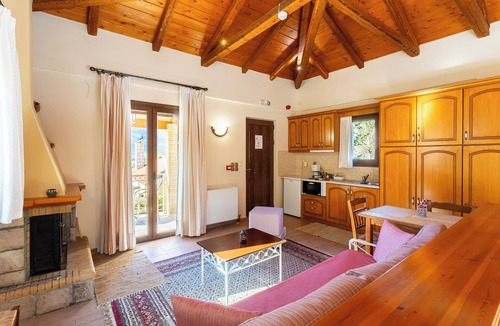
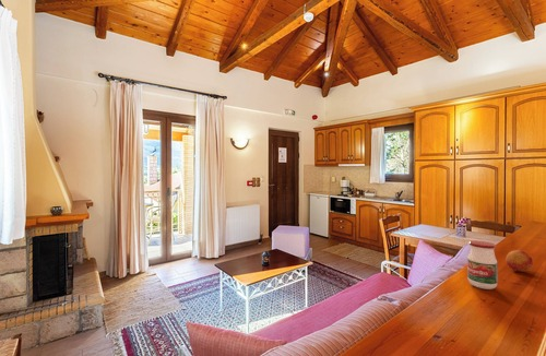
+ jar (482, 264)
+ fruit (519, 260)
